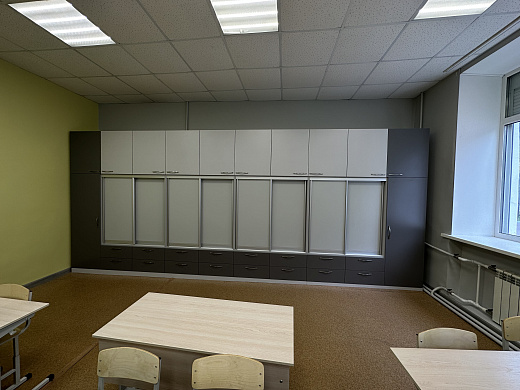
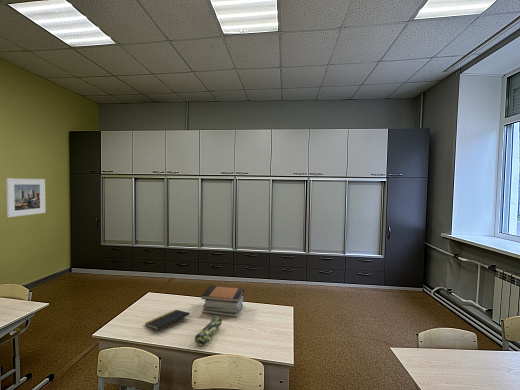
+ pencil case (208, 330)
+ notepad (167, 318)
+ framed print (27, 196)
+ book stack (223, 300)
